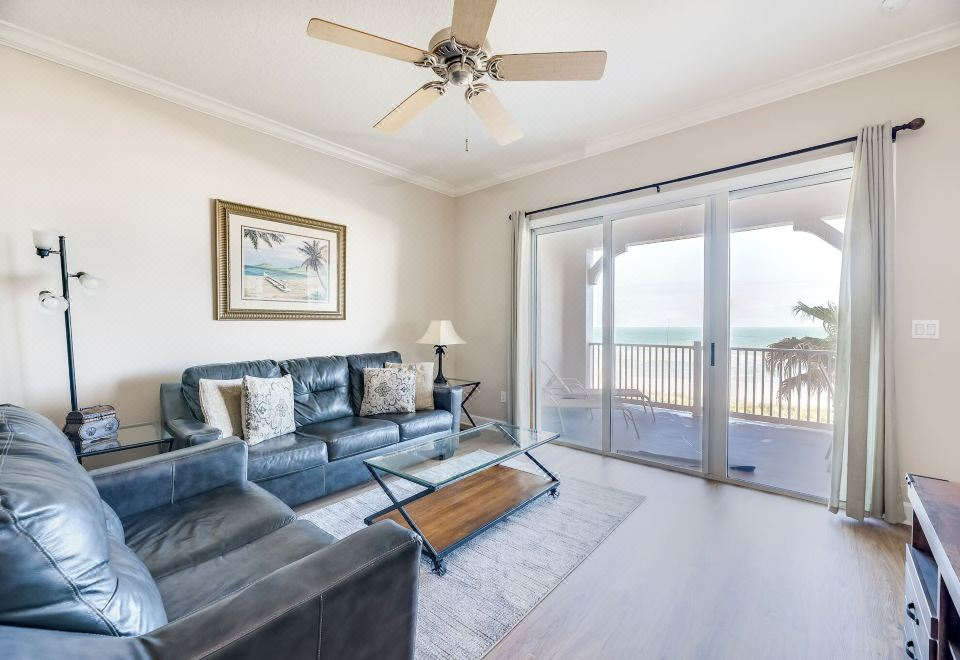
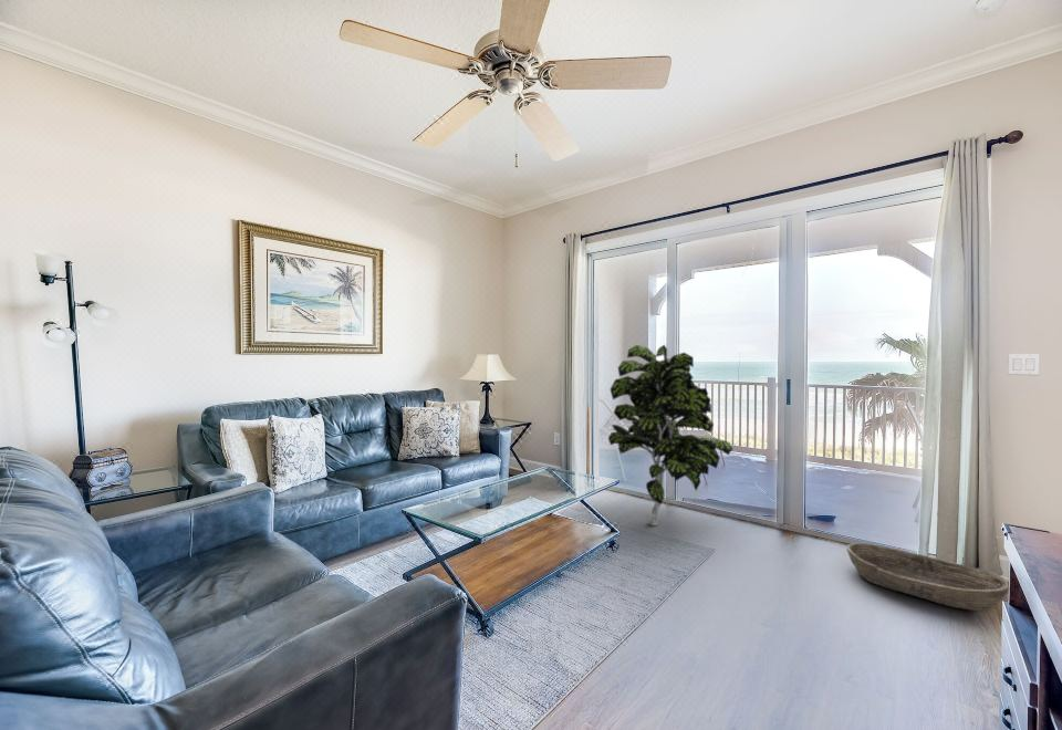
+ indoor plant (665, 435)
+ basket (919, 575)
